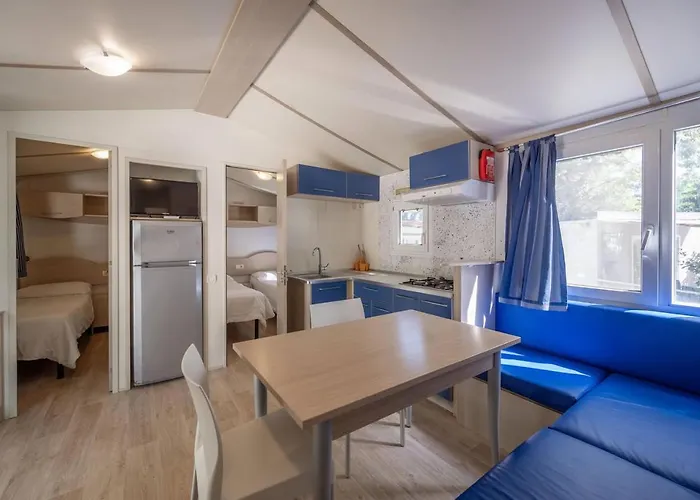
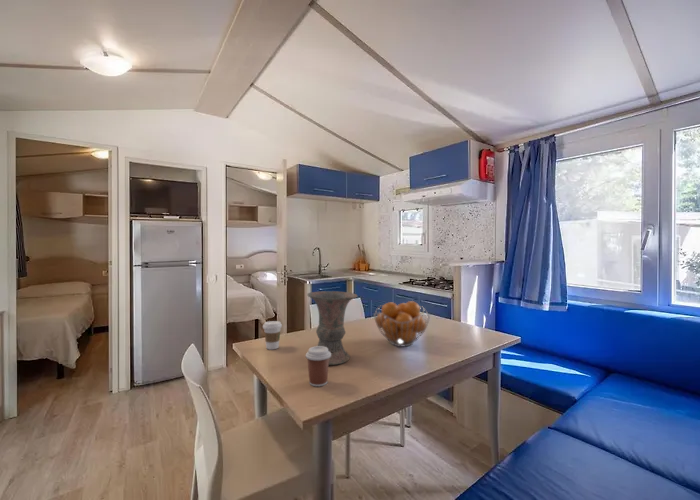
+ coffee cup (272, 334)
+ coffee cup (318, 365)
+ vase (332, 325)
+ fruit basket (401, 321)
